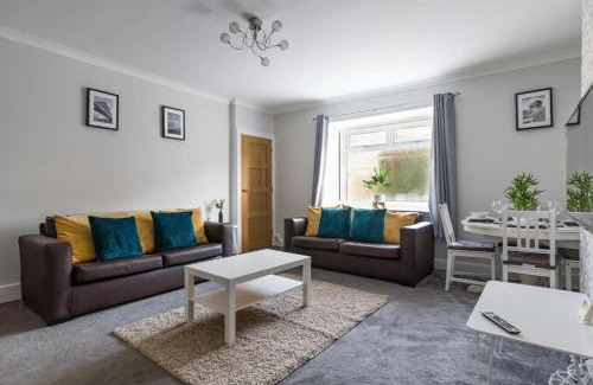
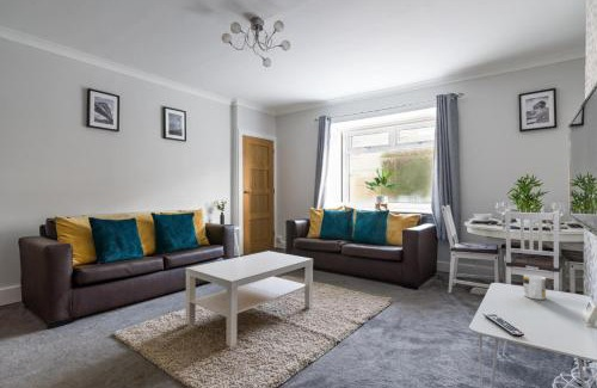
+ mug (534, 287)
